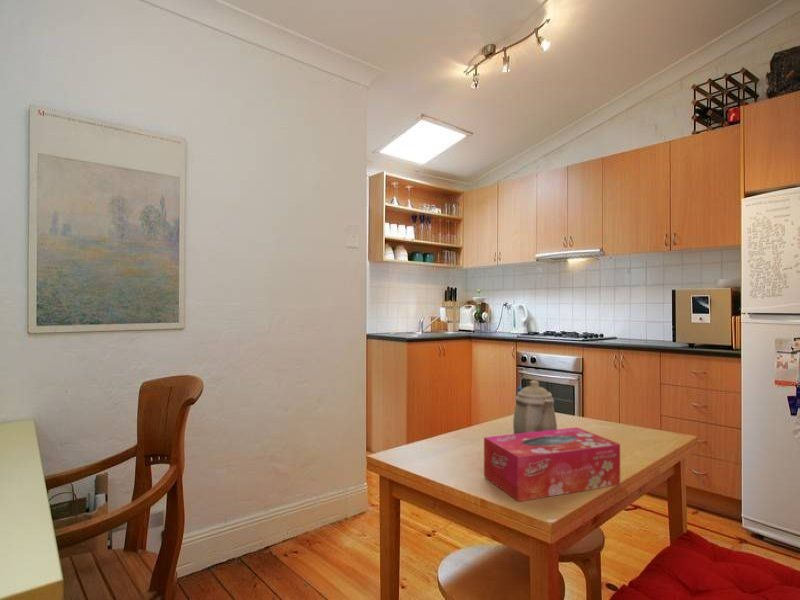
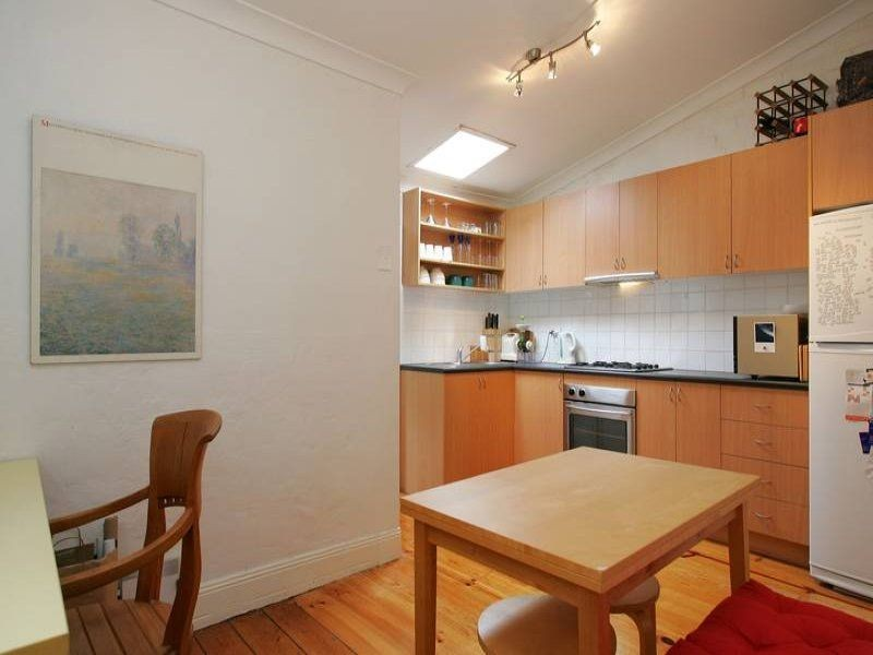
- tissue box (550, 460)
- teapot (534, 411)
